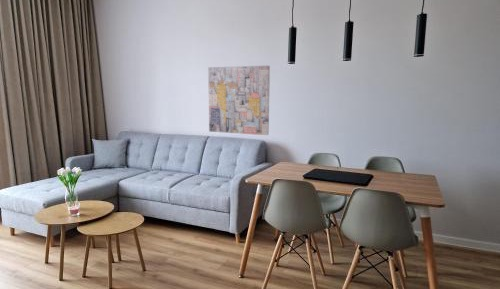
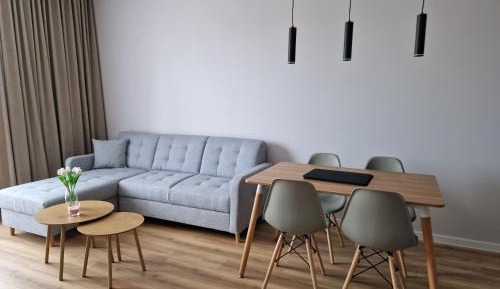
- wall art (237, 100)
